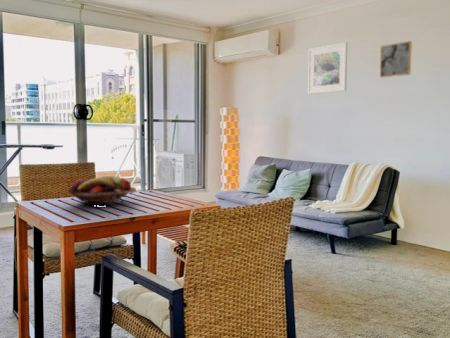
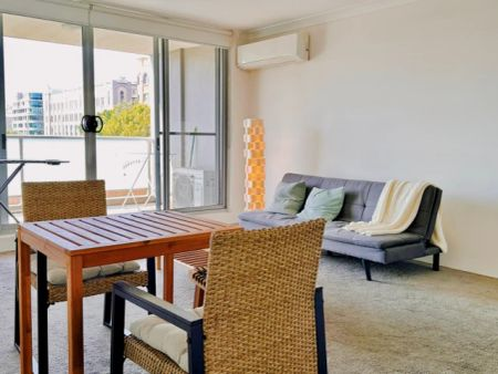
- fruit basket (104, 188)
- wall art (395, 59)
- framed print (326, 69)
